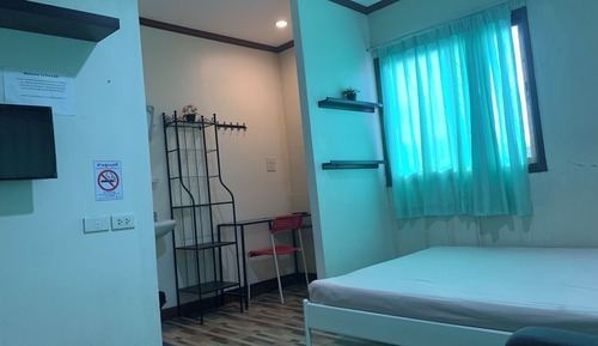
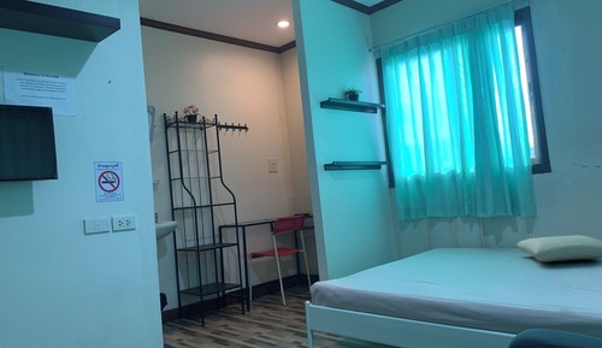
+ pillow (561, 248)
